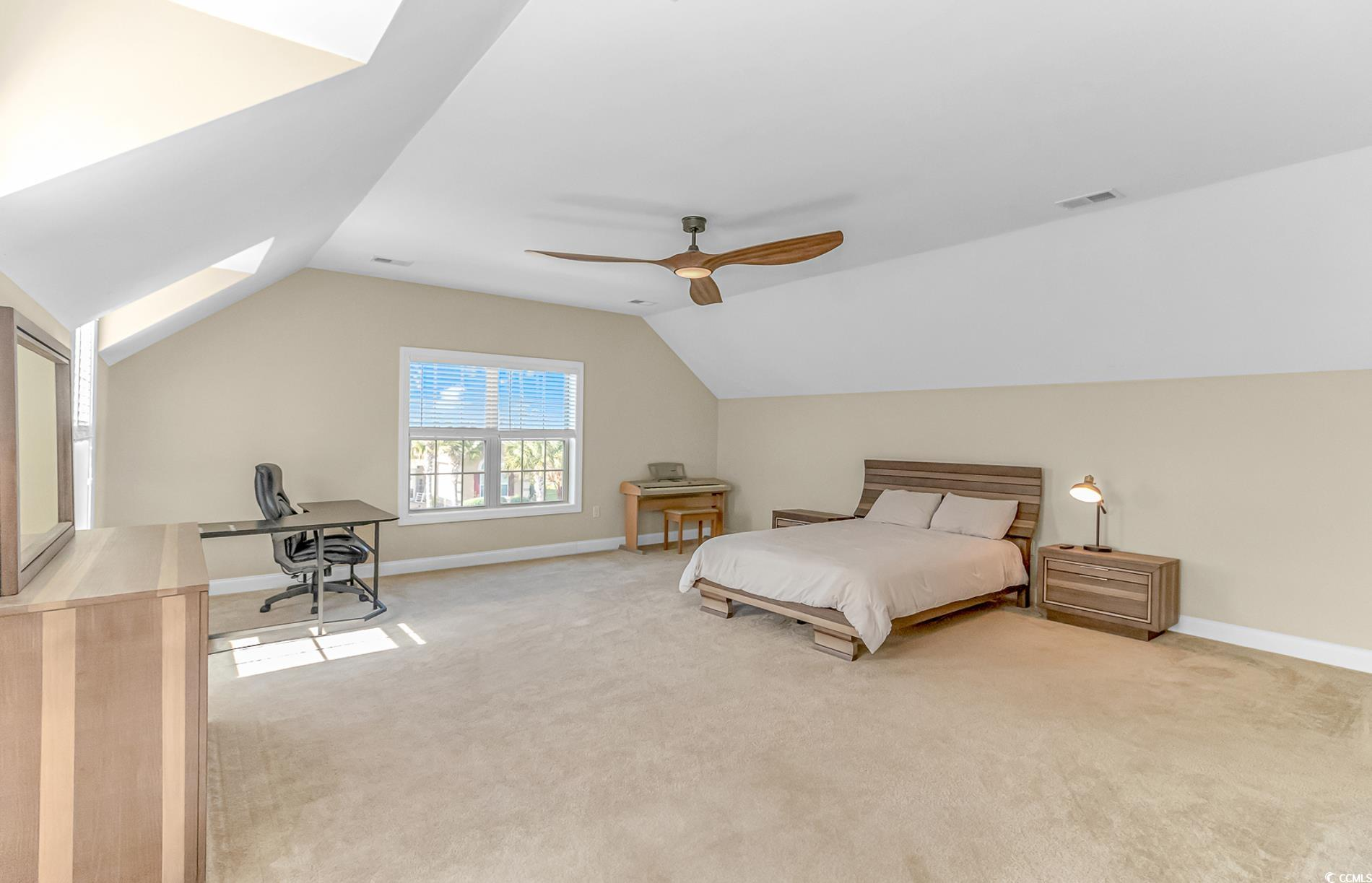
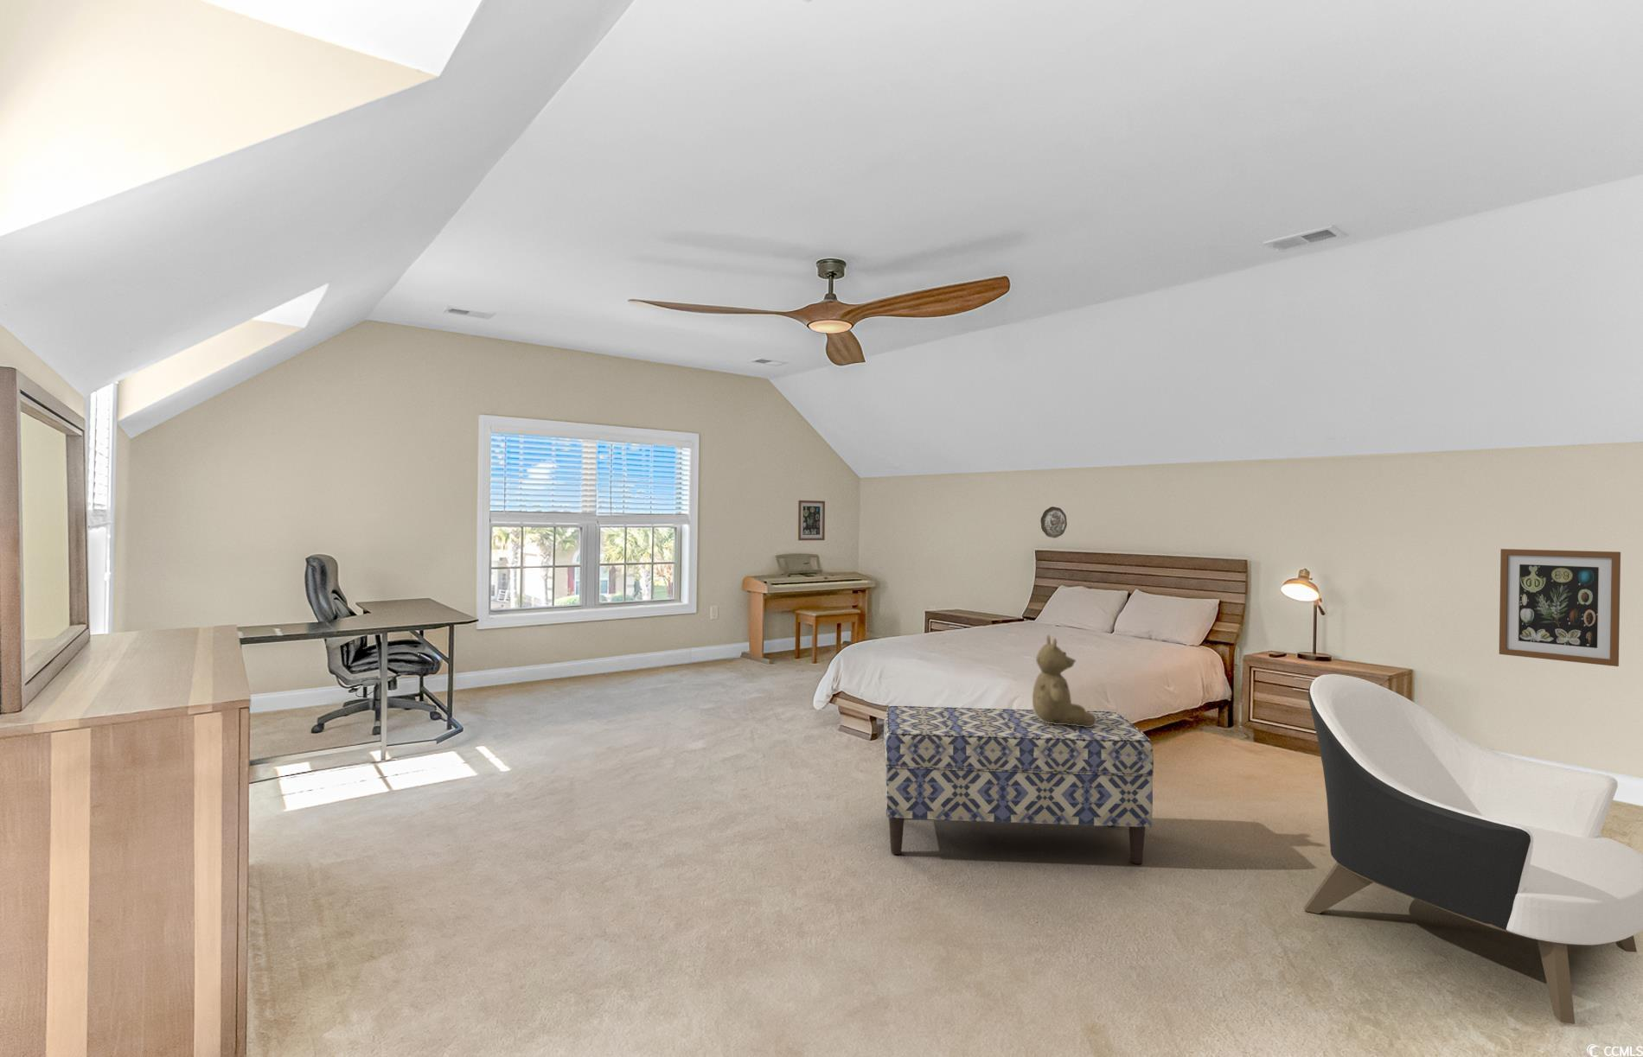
+ wall art (1557, 605)
+ armchair (1463, 815)
+ bench (1008, 779)
+ decorative plate (1054, 522)
+ wall art (811, 521)
+ teddy bear (1062, 679)
